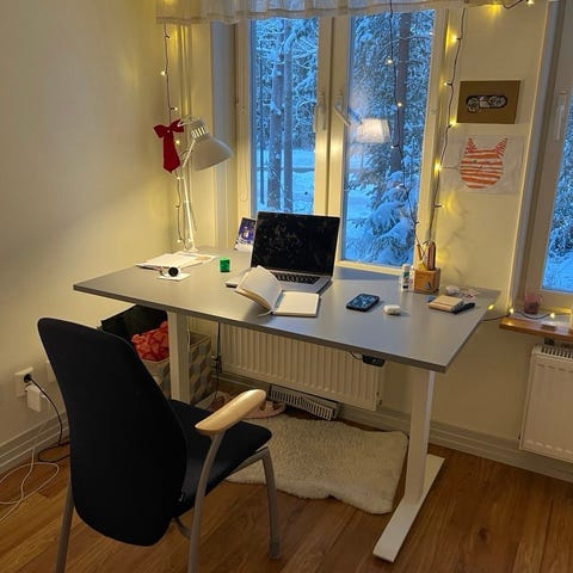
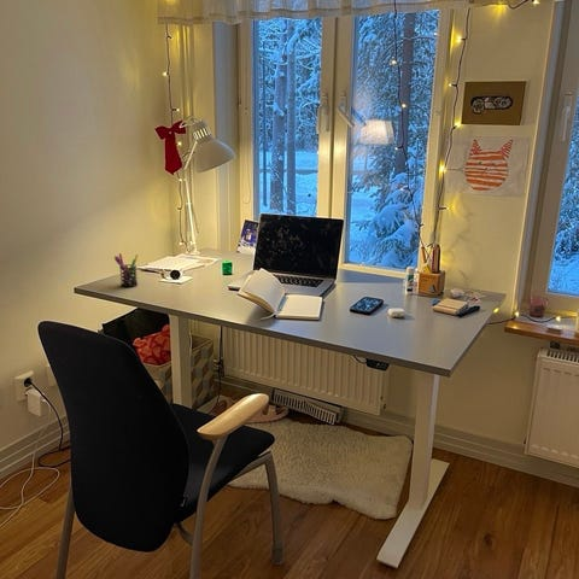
+ pen holder (128, 269)
